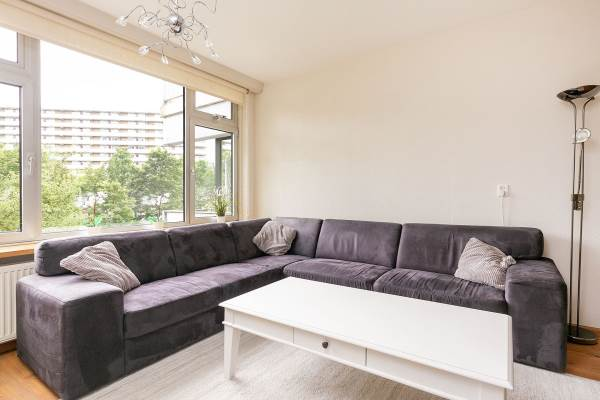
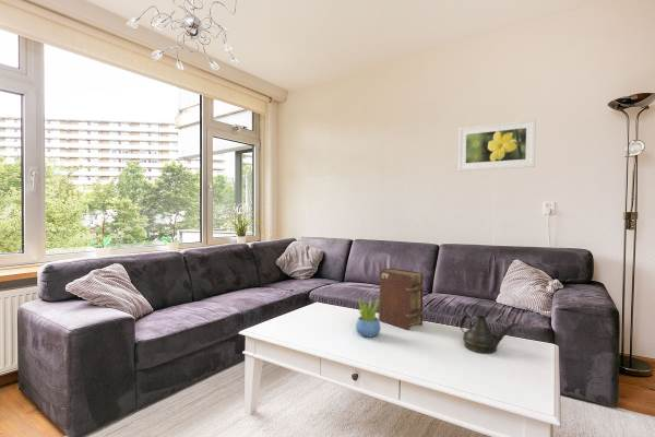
+ teapot (487, 333)
+ book (398, 296)
+ succulent plant (368, 315)
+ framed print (495, 146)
